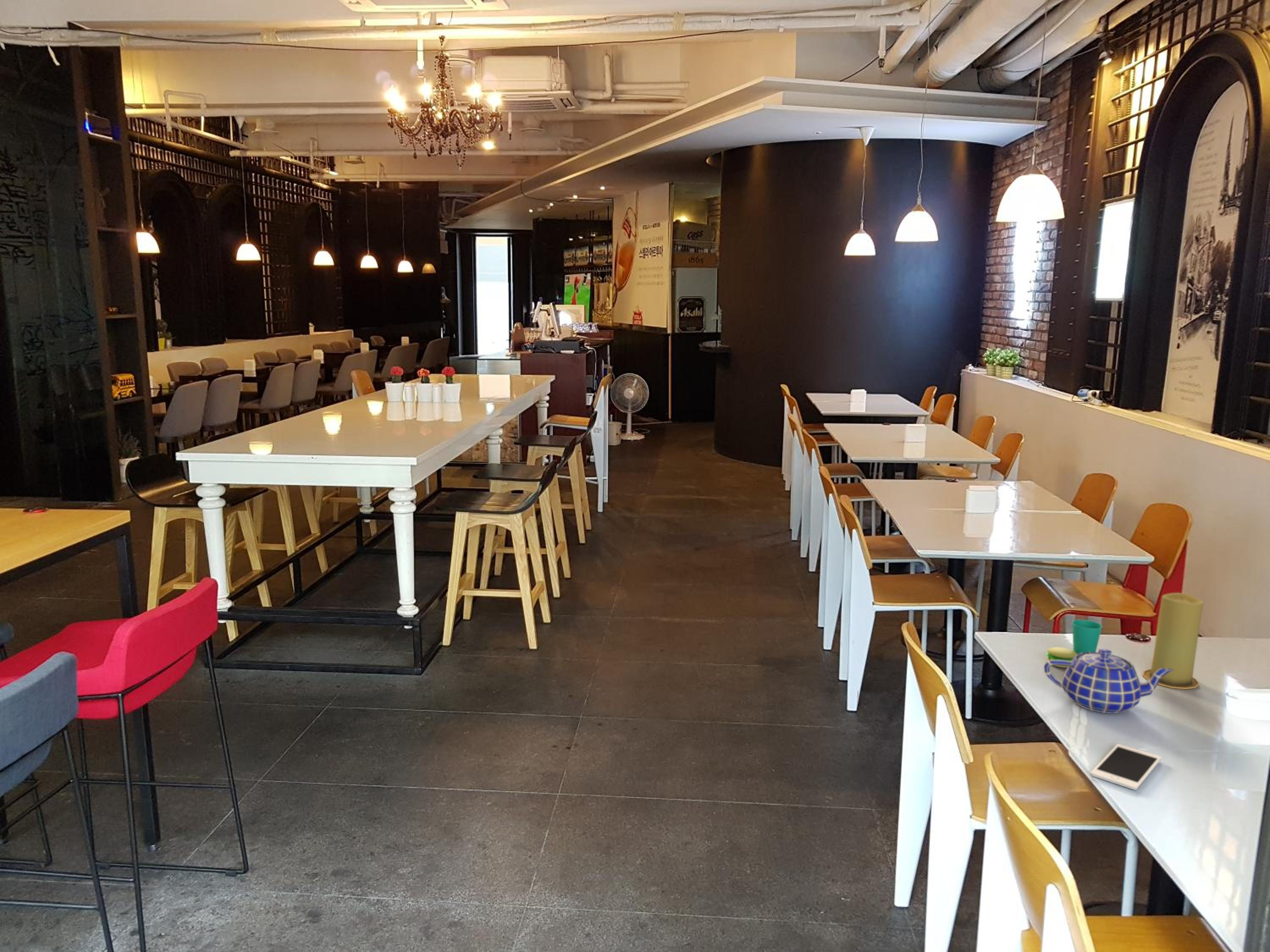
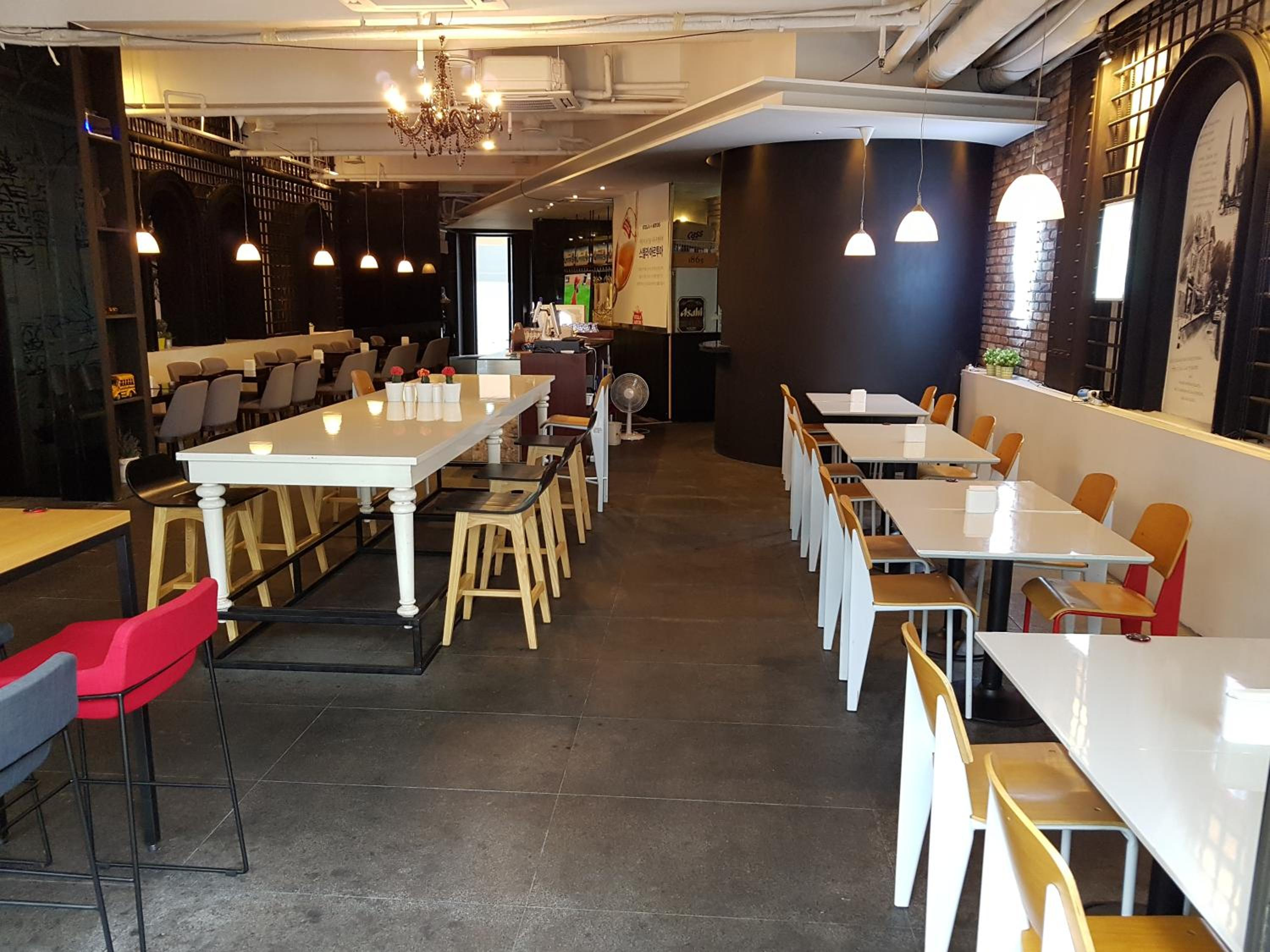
- cell phone (1126, 766)
- teapot (1106, 677)
- candle (1176, 638)
- cup (1074, 644)
